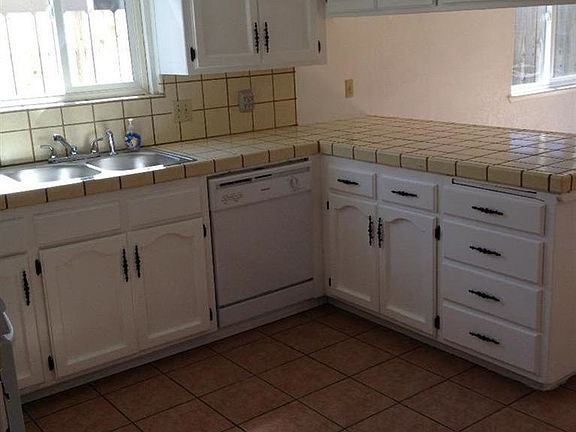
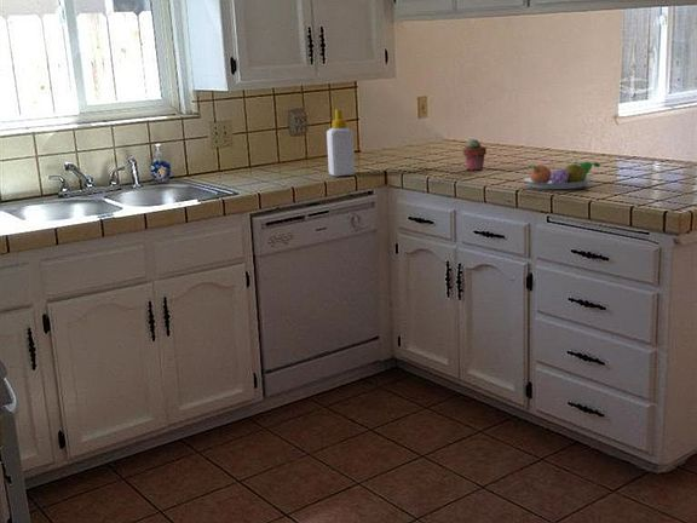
+ soap bottle (340, 142)
+ fruit bowl (560, 172)
+ potted succulent (474, 154)
